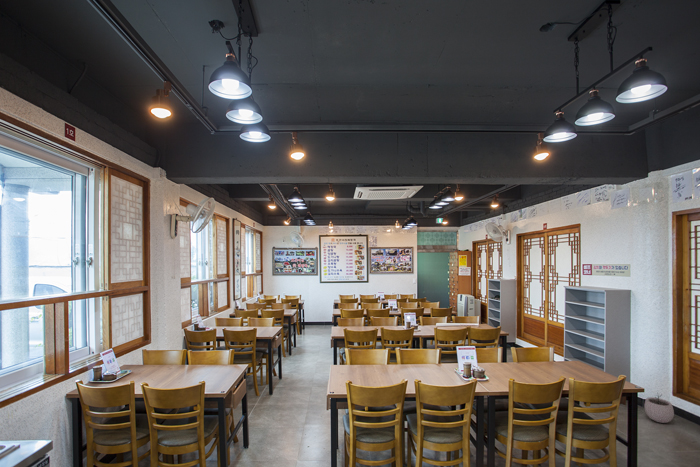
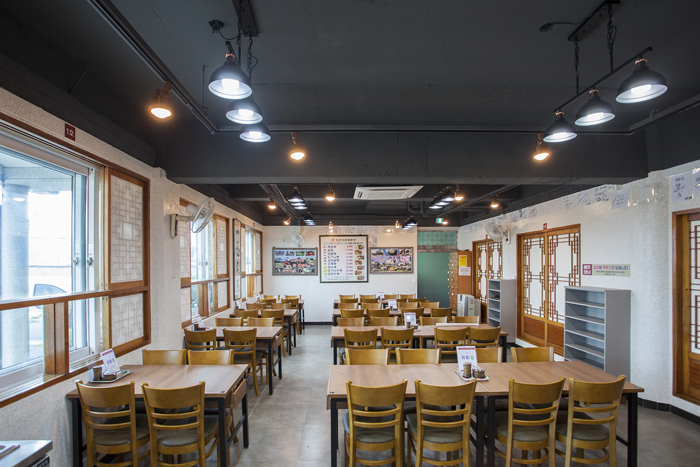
- plant pot (658, 406)
